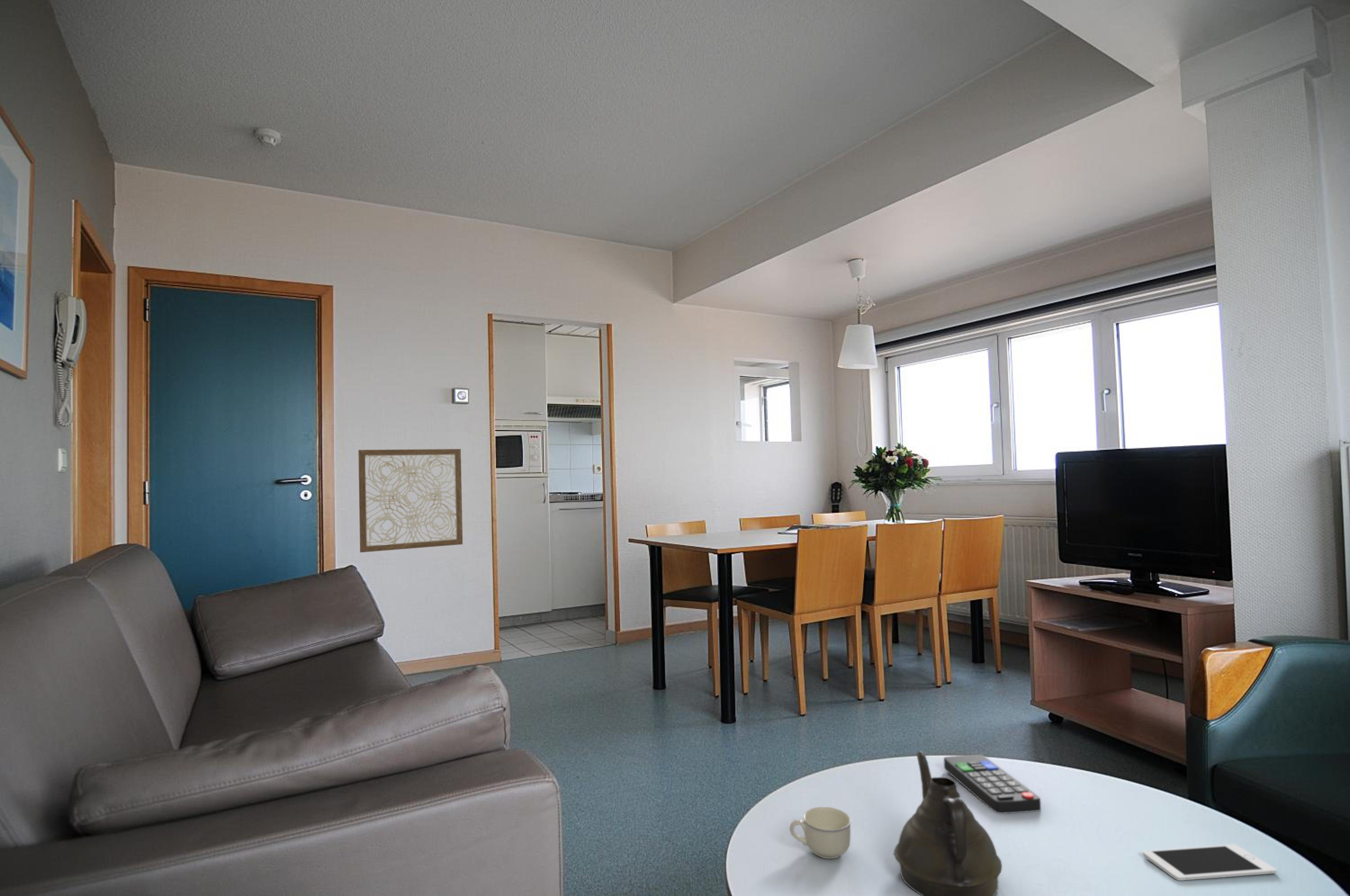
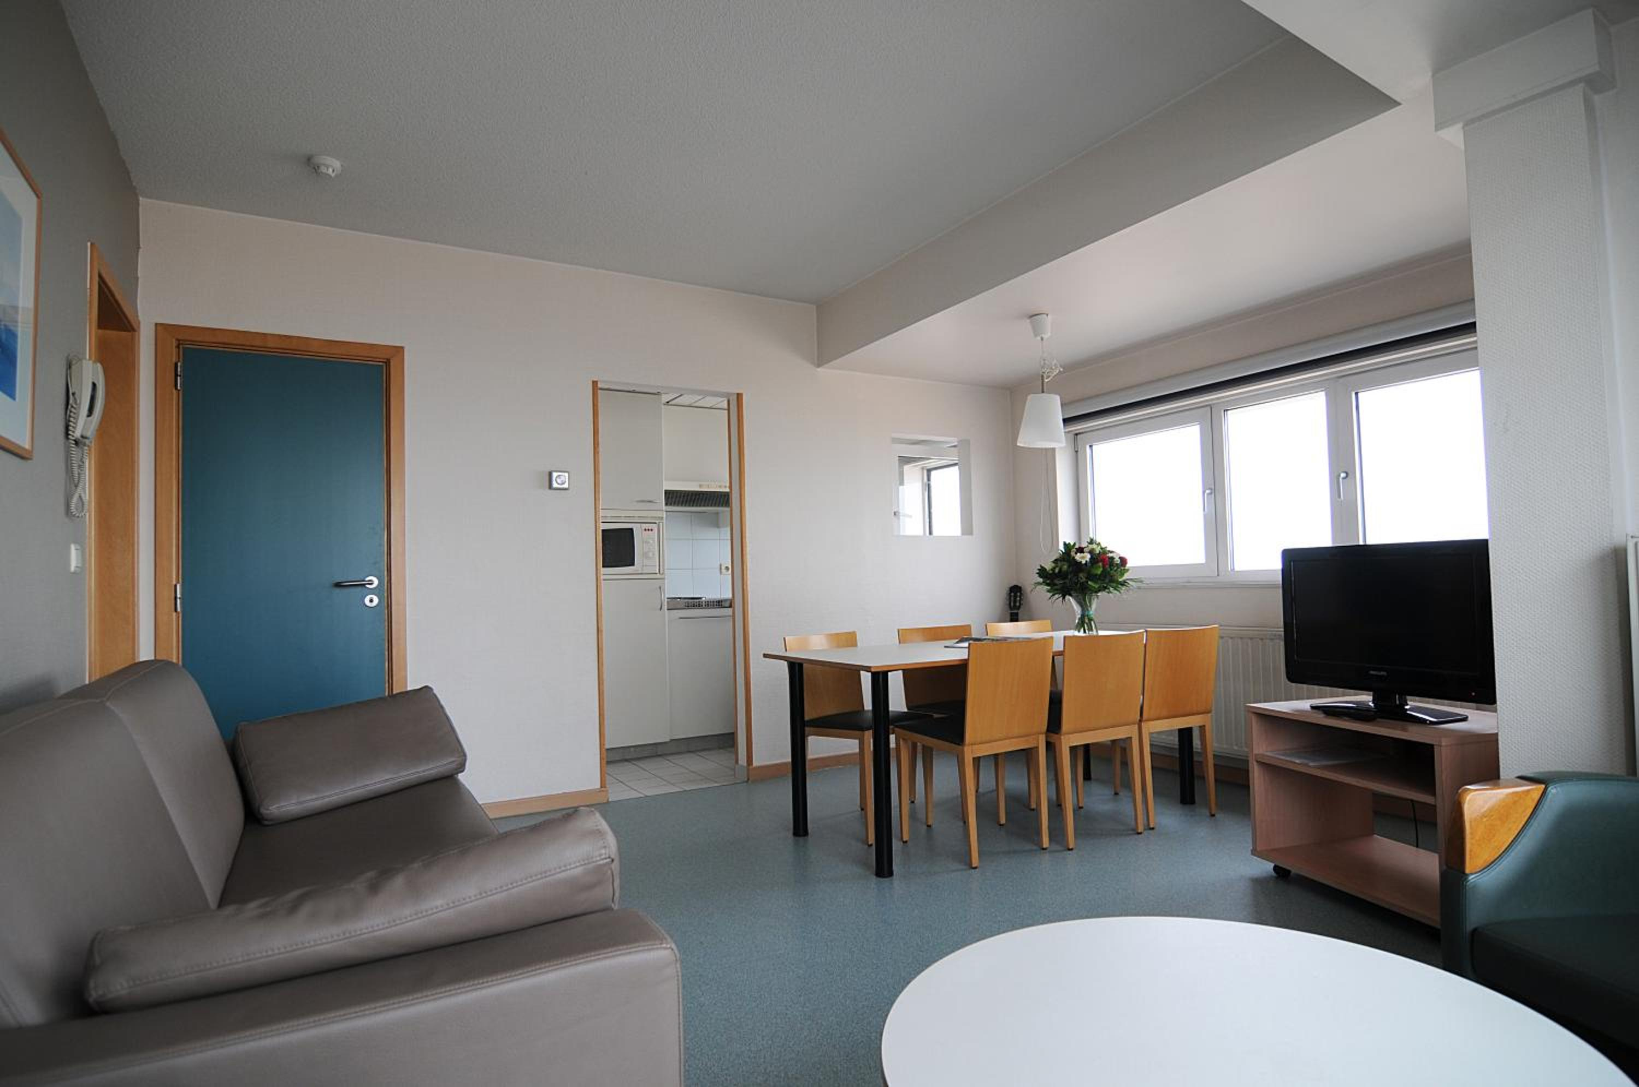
- cup (820, 834)
- wall art (409, 500)
- remote control (989, 781)
- cell phone (1208, 862)
- teapot (942, 820)
